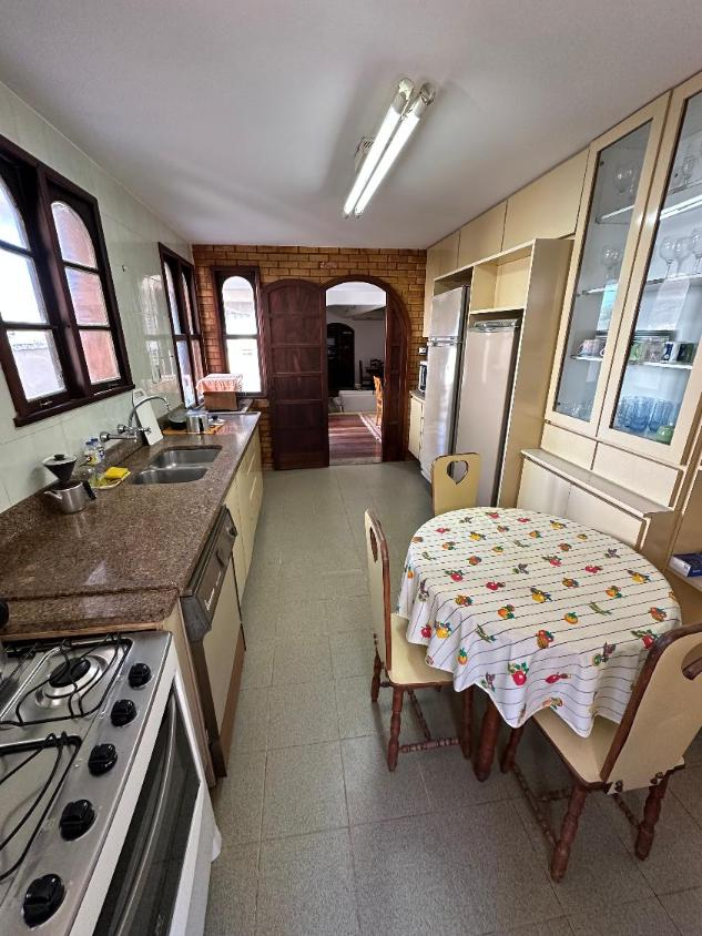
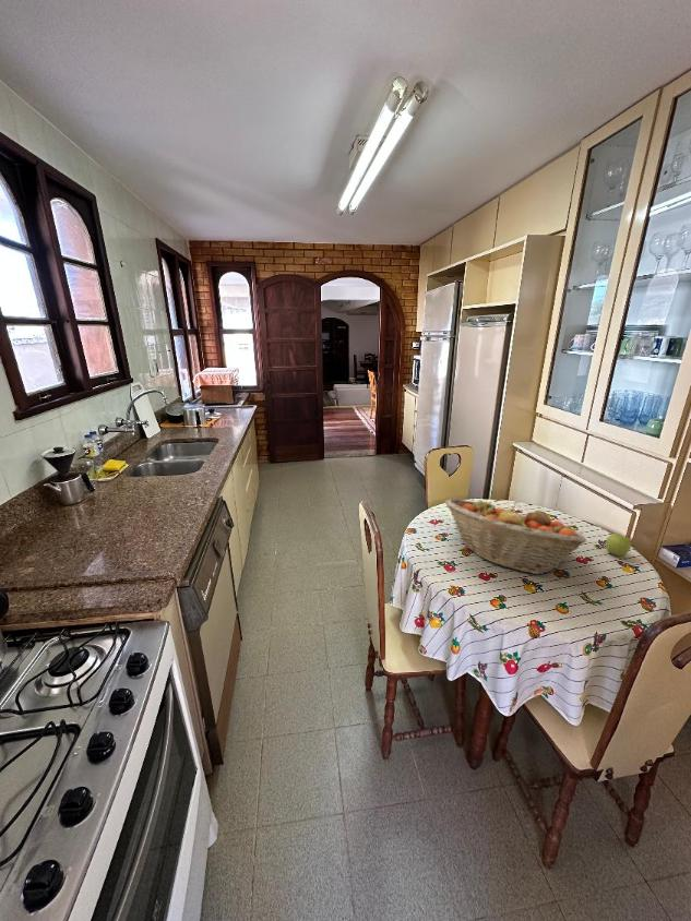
+ apple (618, 543)
+ fruit basket (508, 527)
